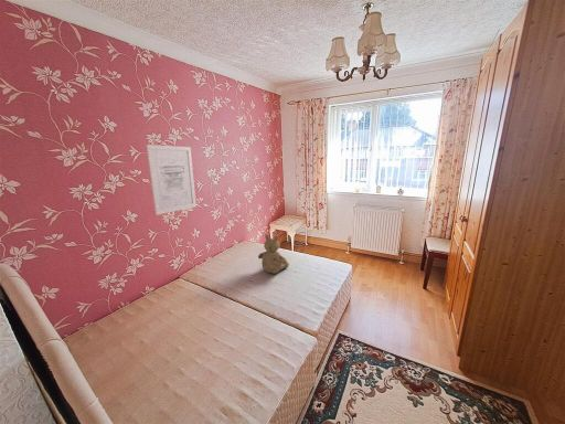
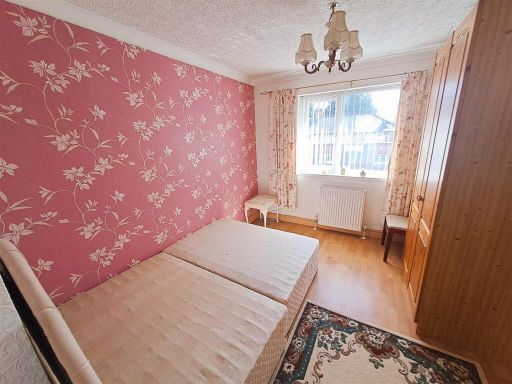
- teddy bear (275, 252)
- wall art (173, 179)
